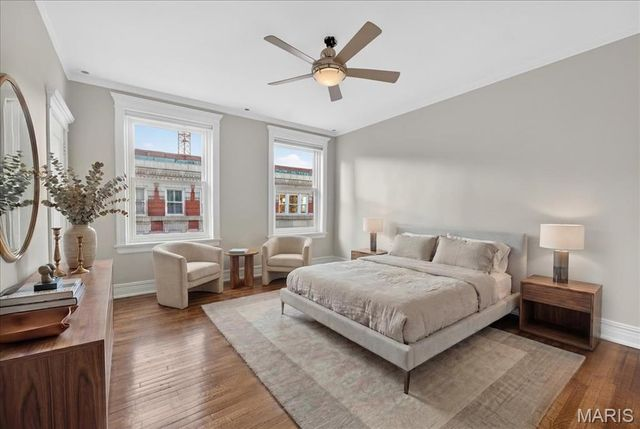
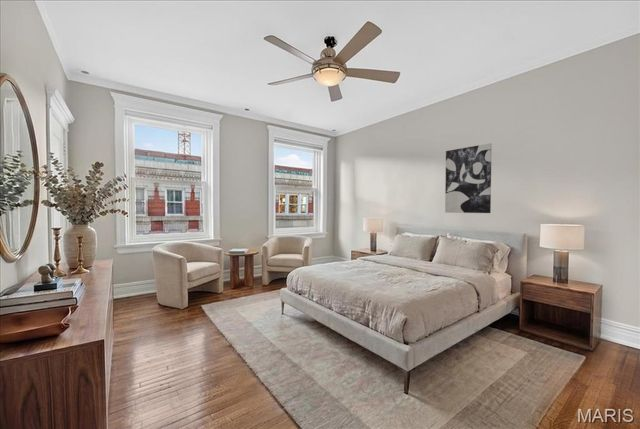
+ wall art (466, 180)
